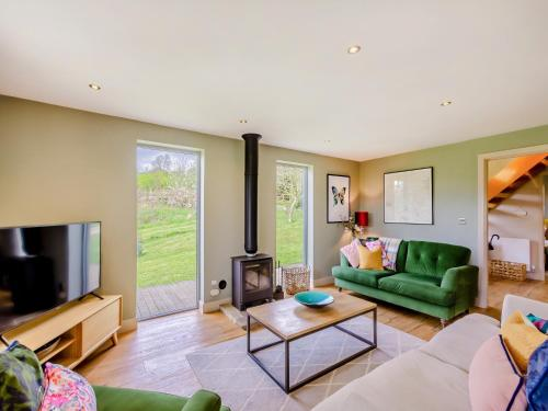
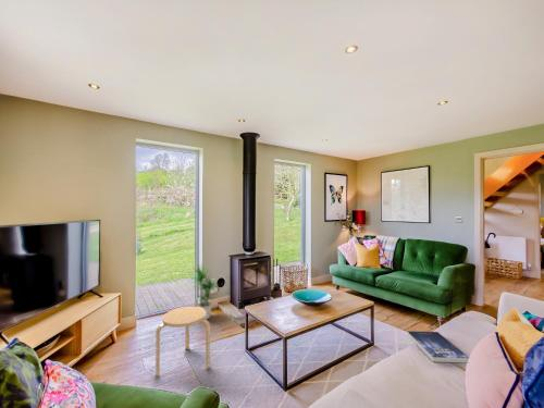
+ potted plant (205, 290)
+ stool (187, 338)
+ book (435, 345)
